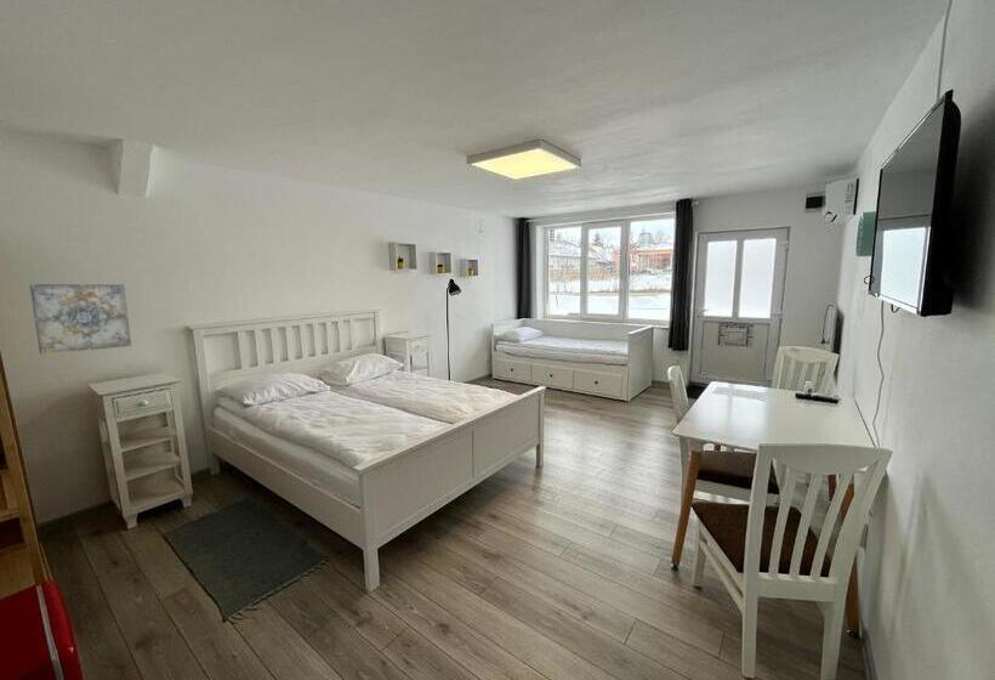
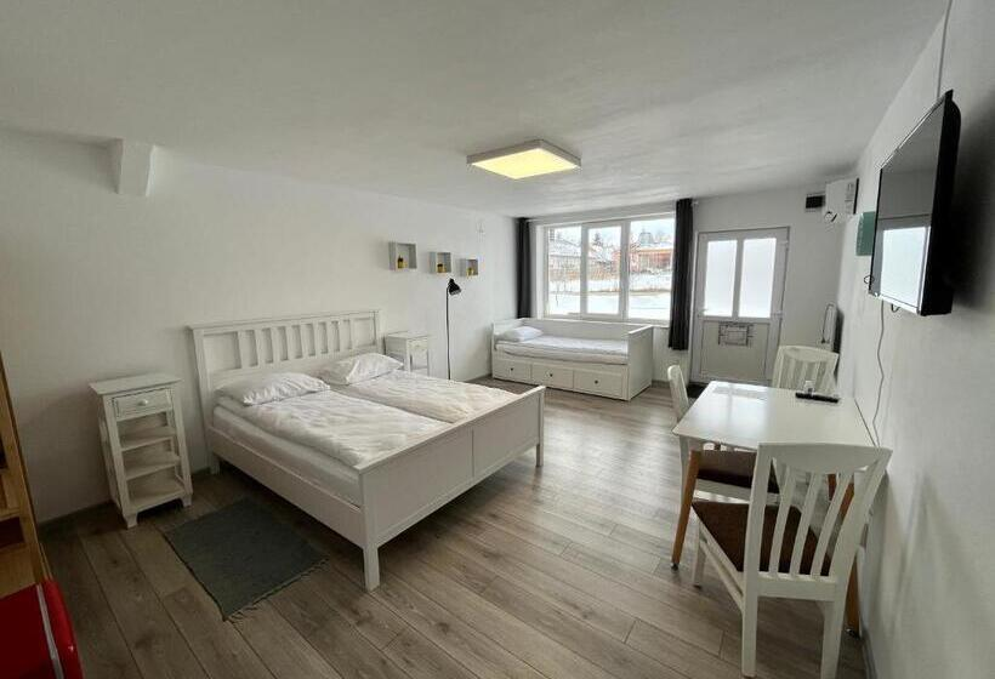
- wall art (84, 317)
